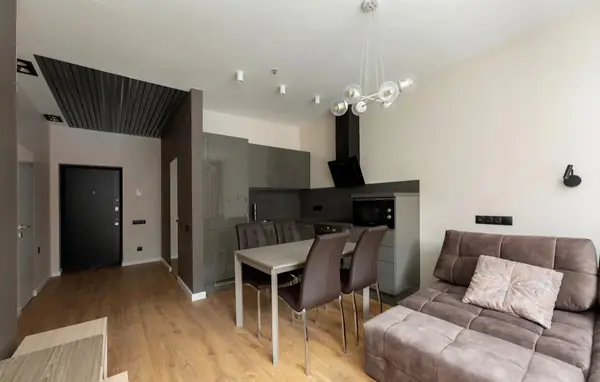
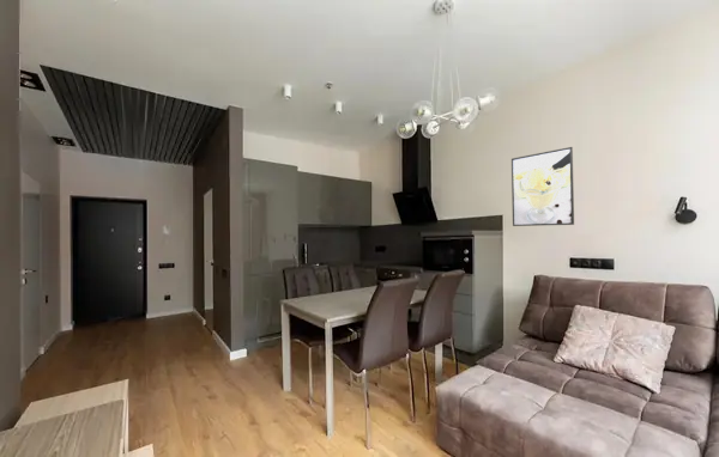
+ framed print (540, 189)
